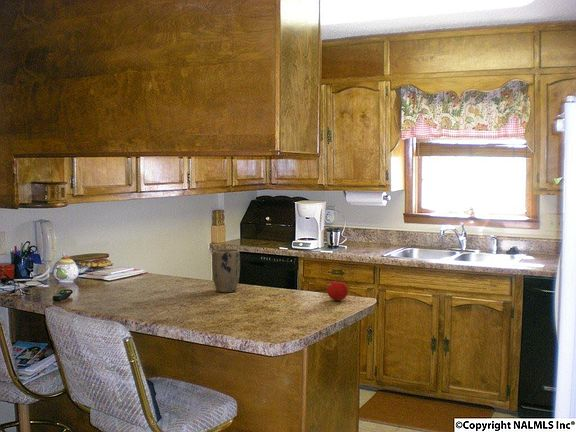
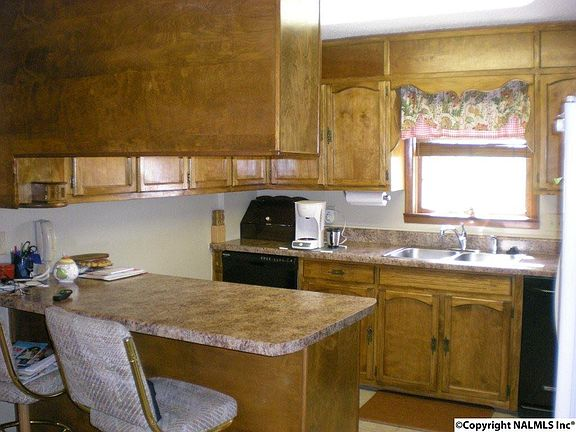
- plant pot (226, 270)
- fruit (337, 289)
